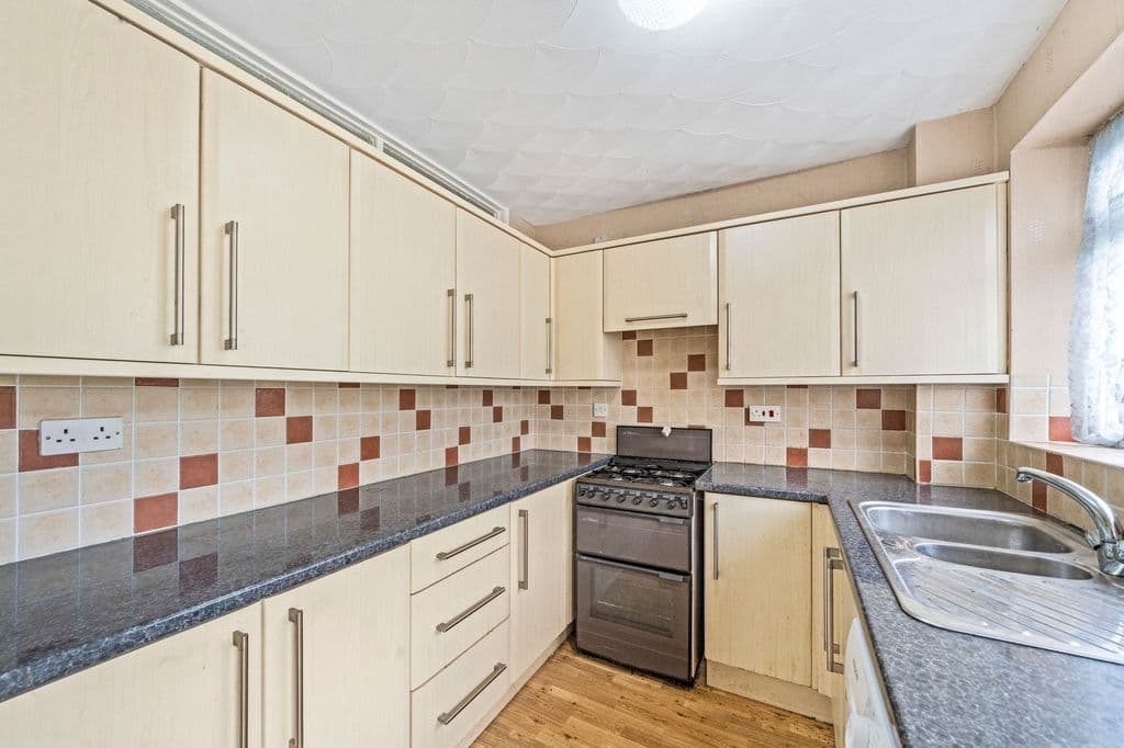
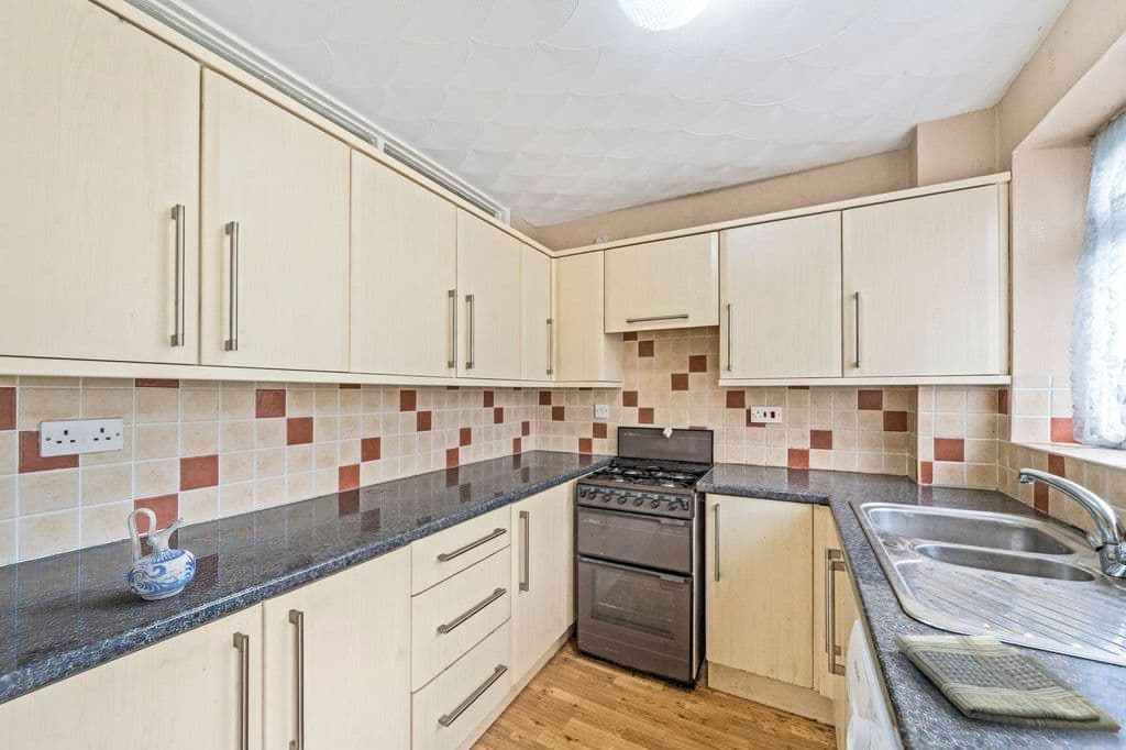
+ dish towel (992, 674)
+ ceramic pitcher (162, 549)
